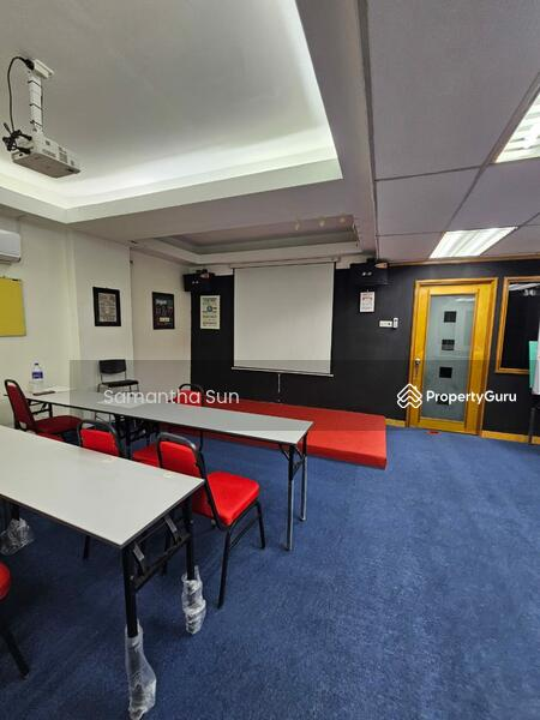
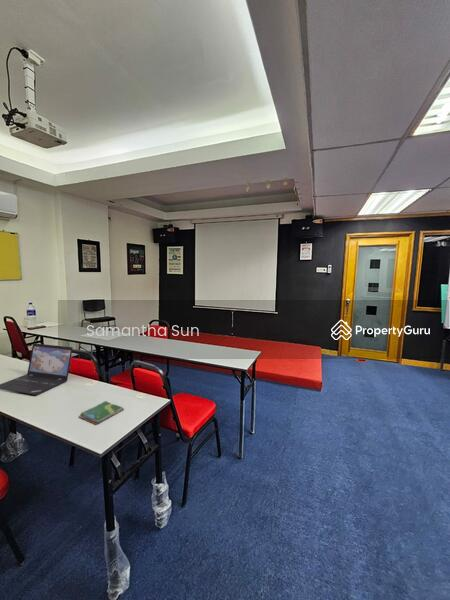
+ laptop (34, 367)
+ notebook (102, 411)
